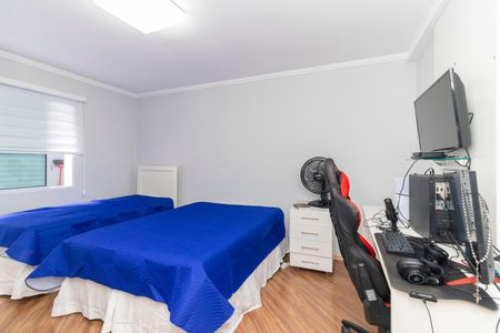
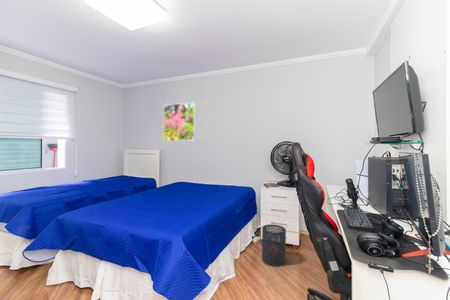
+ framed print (178, 122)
+ trash can (273, 244)
